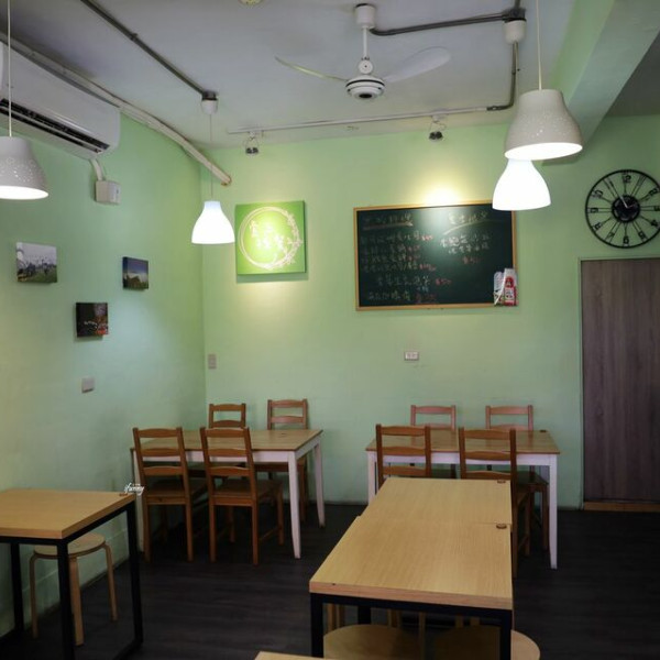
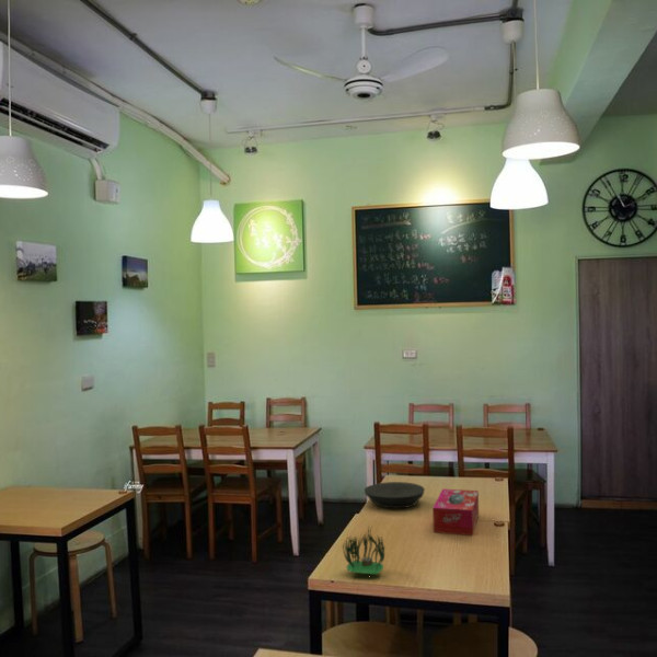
+ succulent plant (359, 543)
+ plate (394, 496)
+ tissue box (457, 510)
